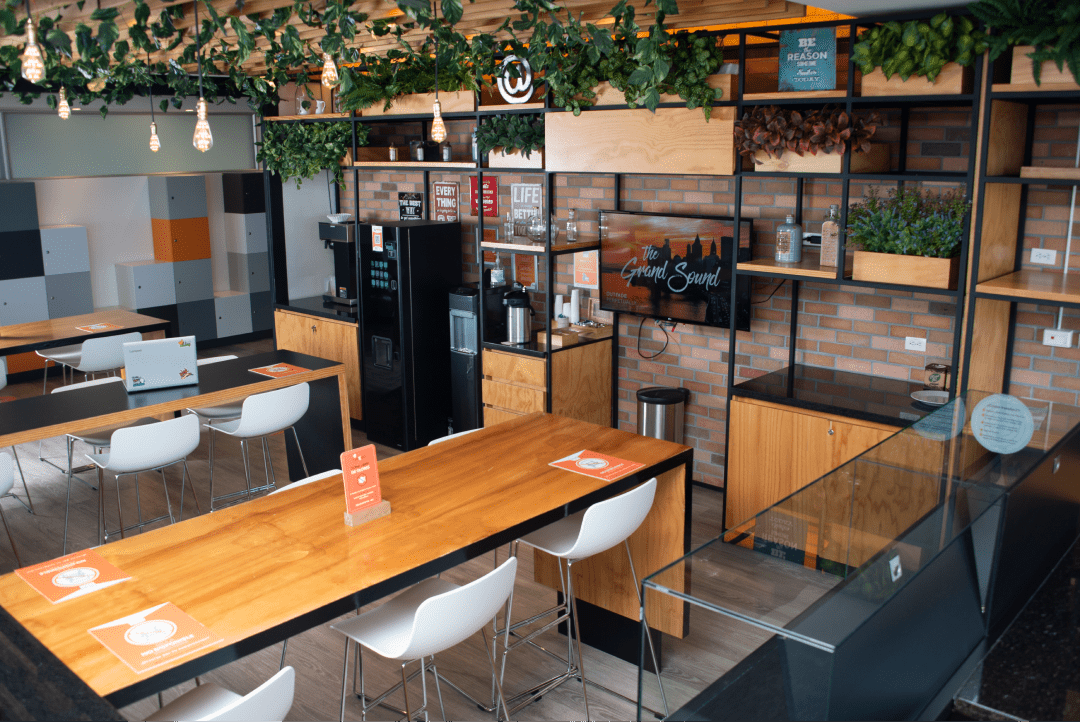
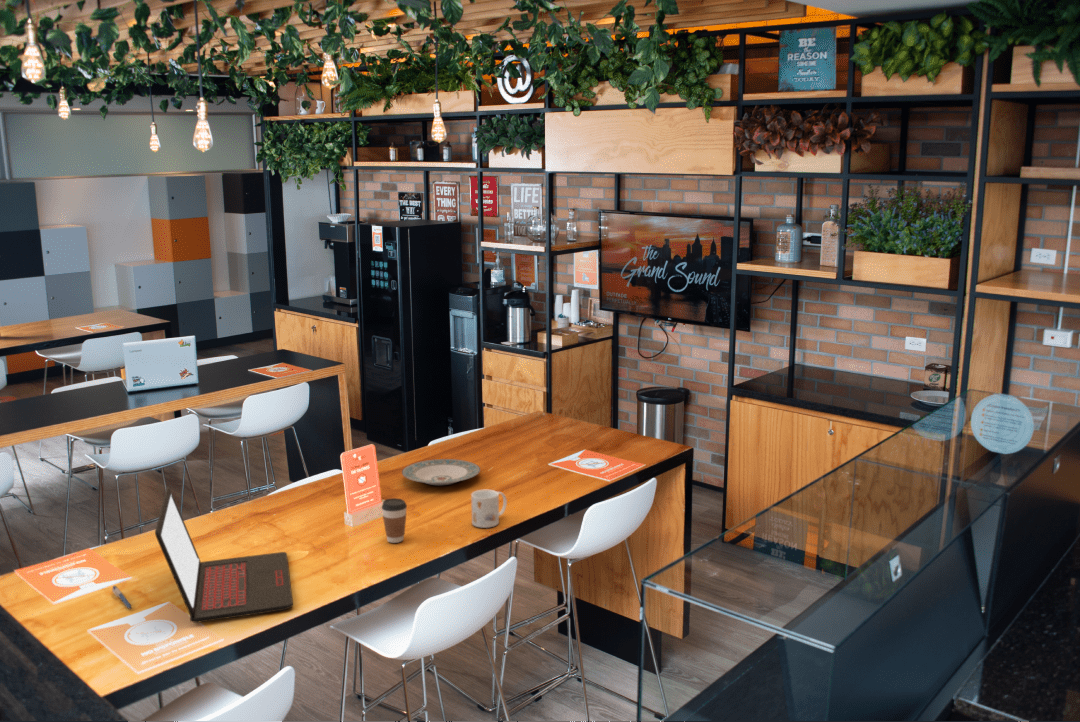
+ plate (441, 474)
+ coffee cup (394, 520)
+ laptop (229, 558)
+ pen (121, 597)
+ mug (490, 506)
